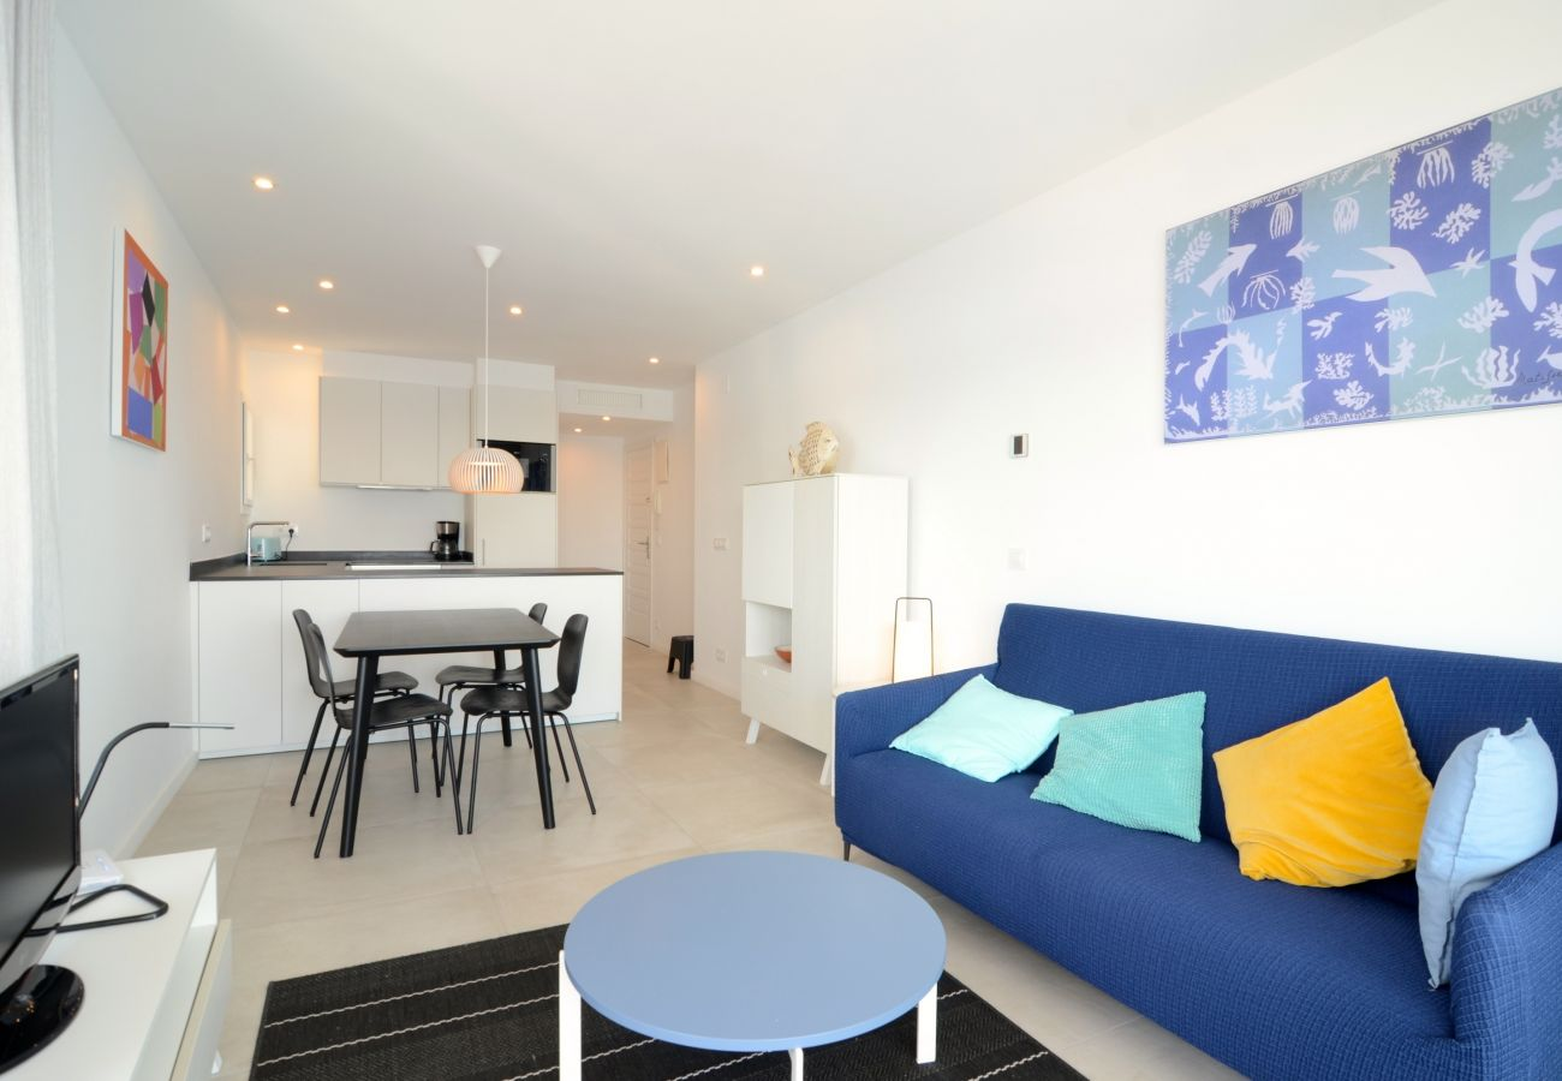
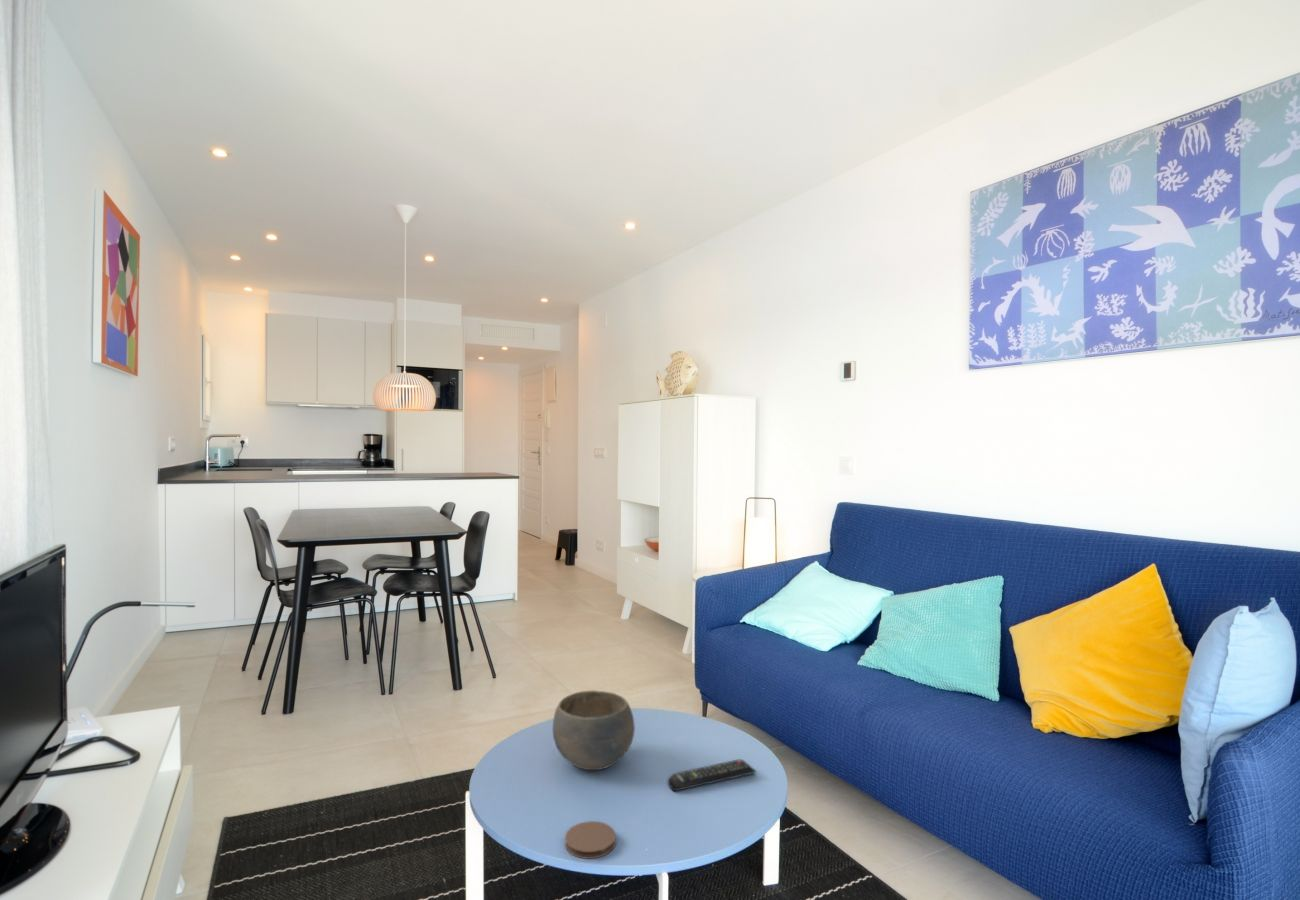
+ remote control (712, 774)
+ bowl (593, 732)
+ coaster (590, 839)
